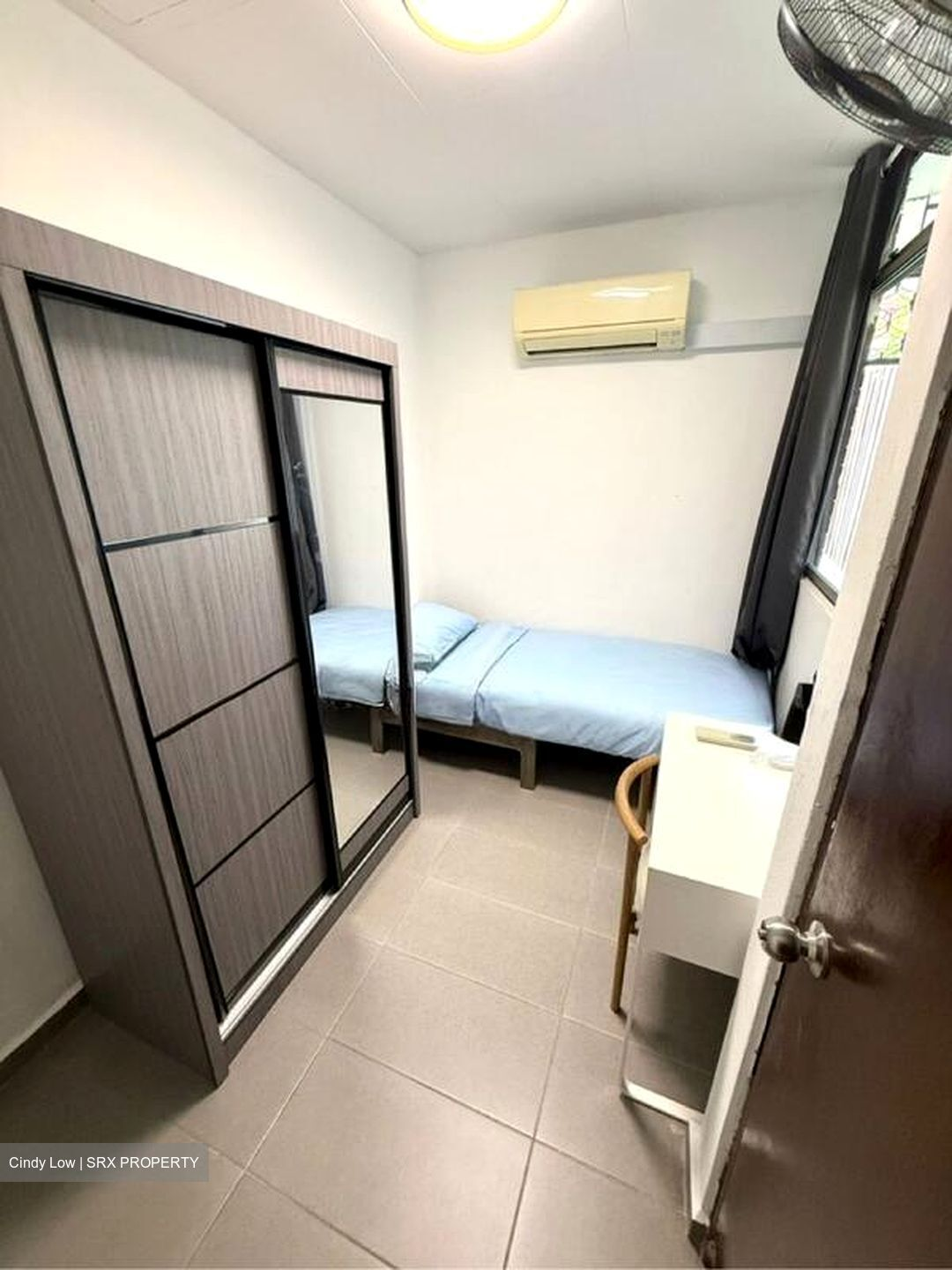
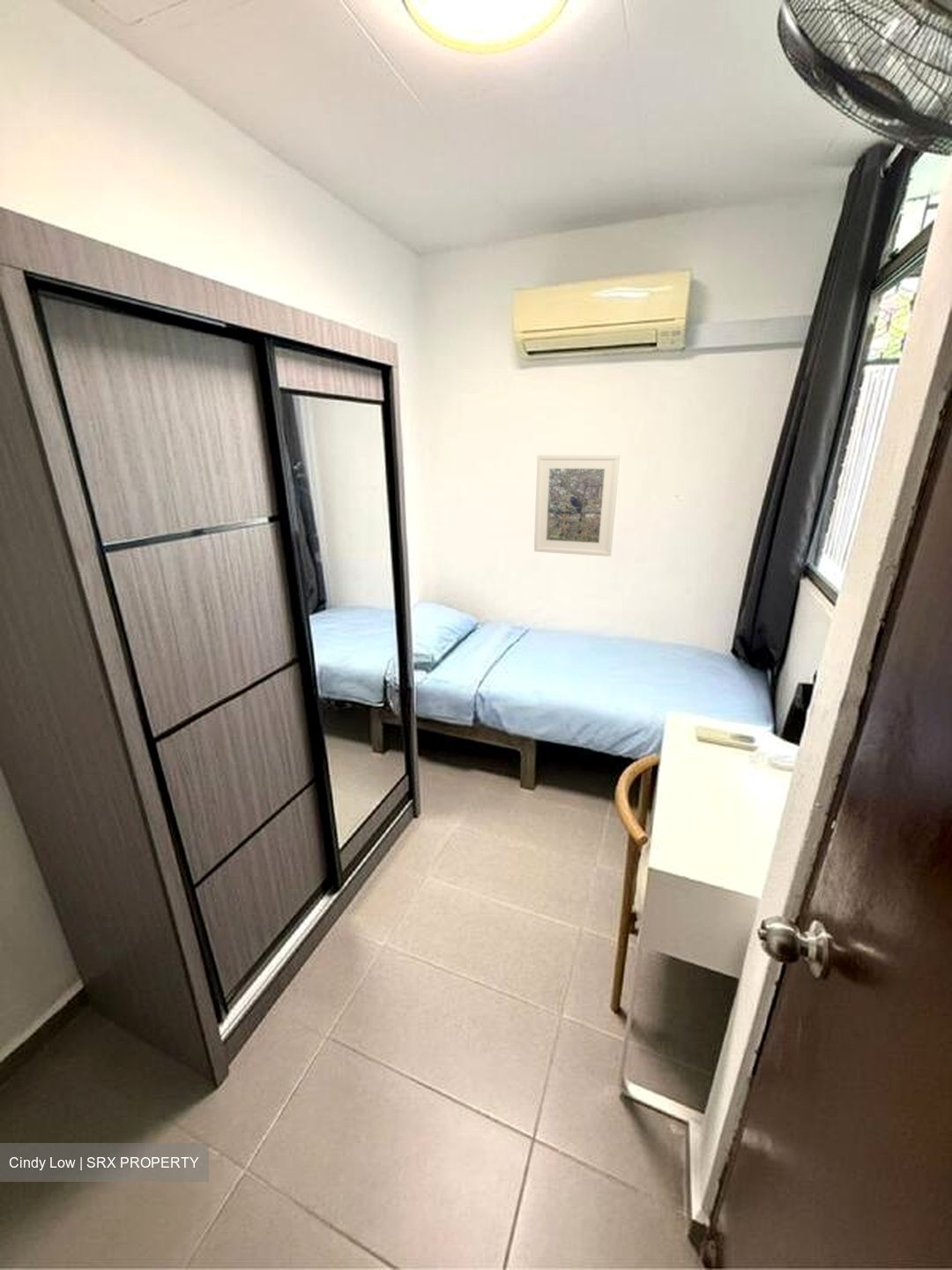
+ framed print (574, 505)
